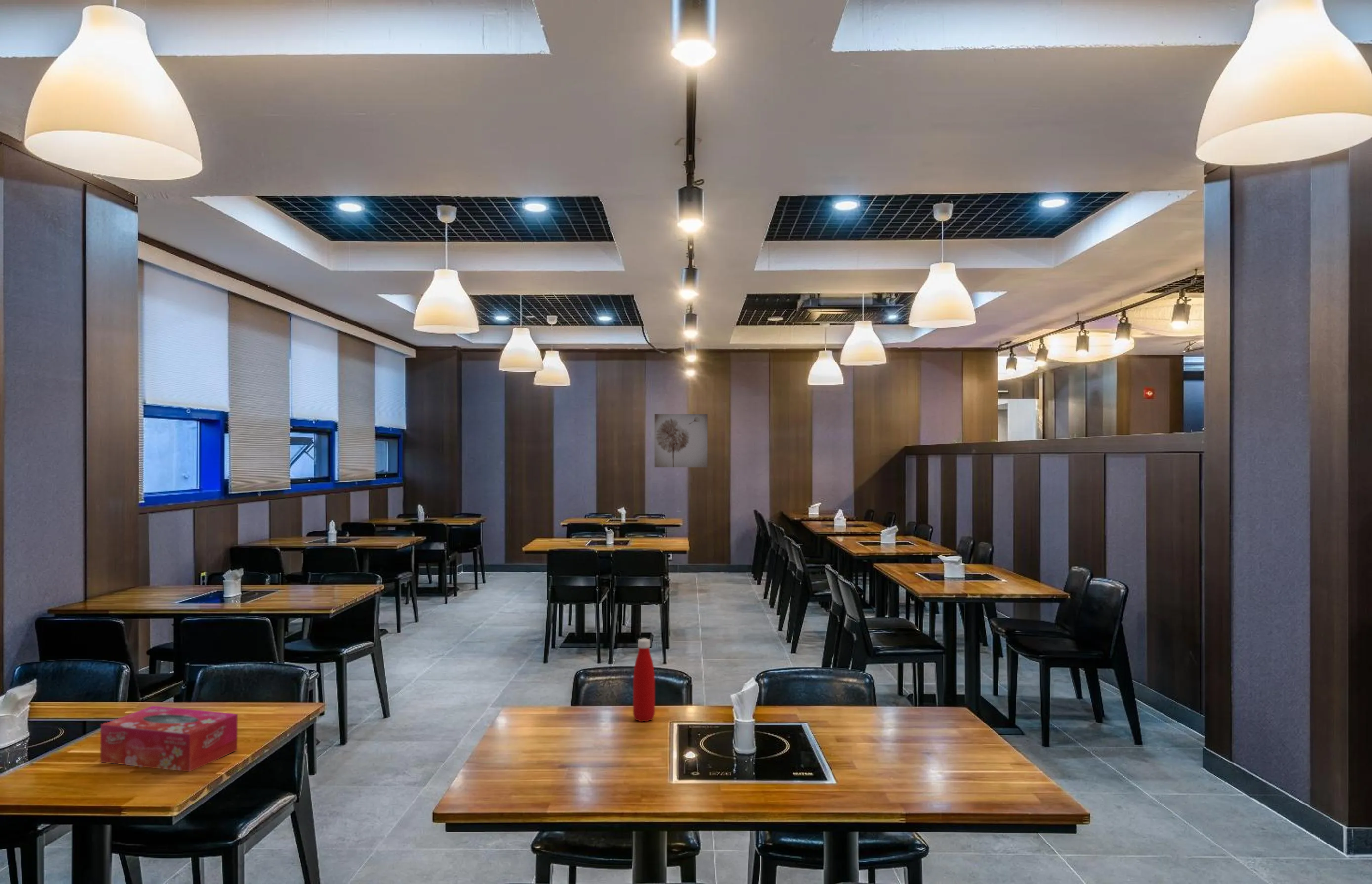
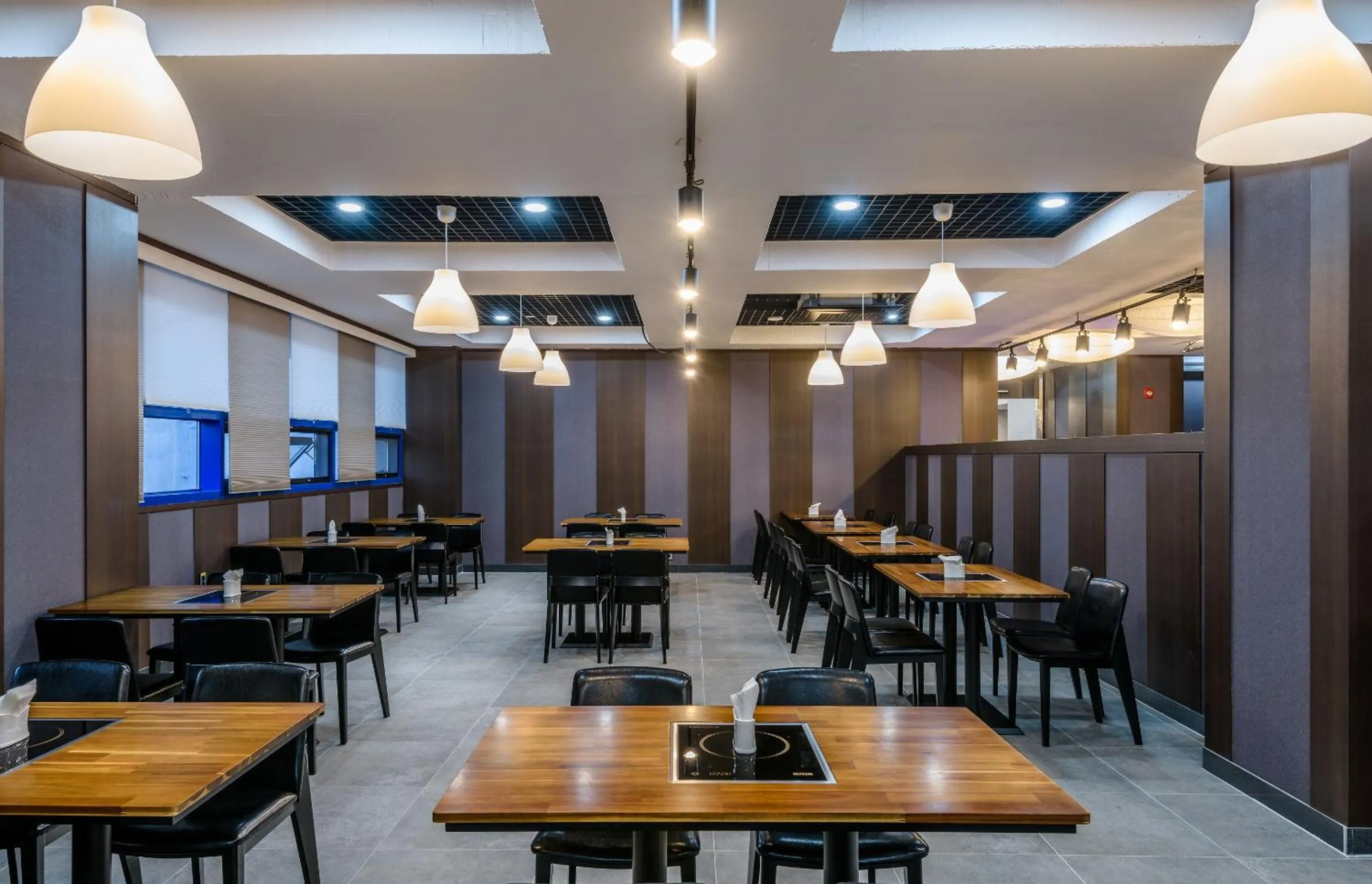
- tissue box (170, 737)
- wall art (681, 441)
- bottle (644, 679)
